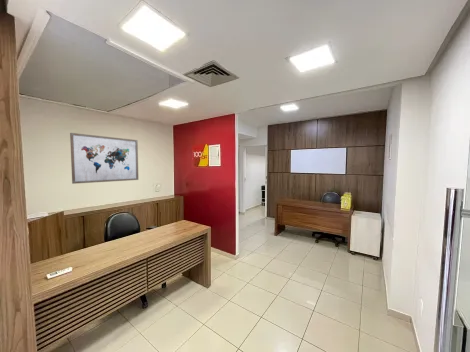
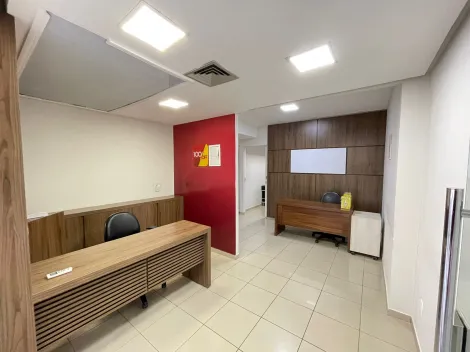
- wall art (108, 159)
